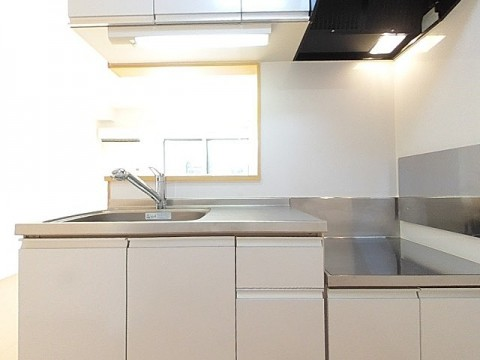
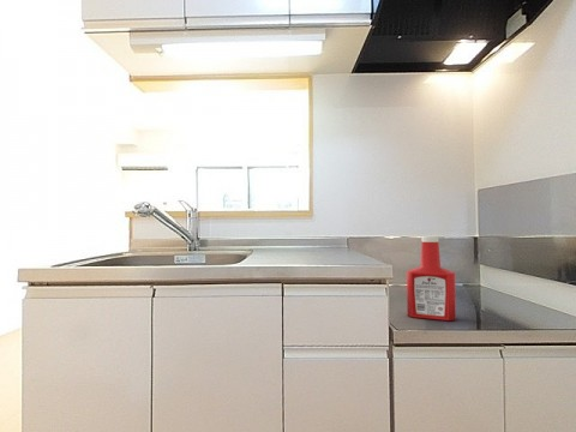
+ soap bottle (430, 276)
